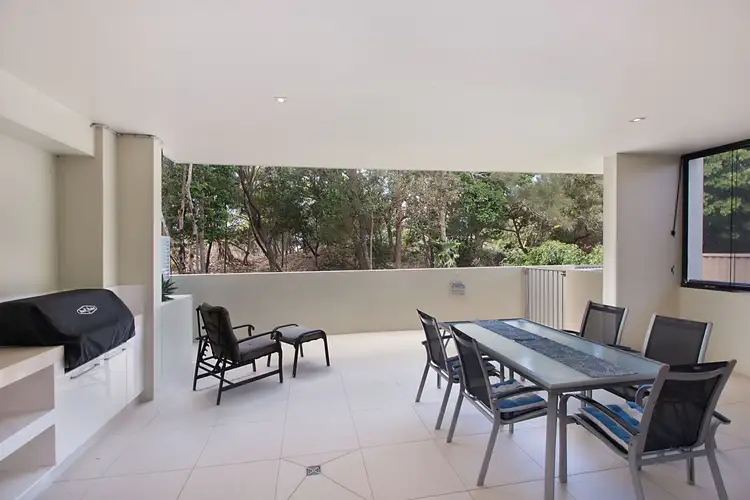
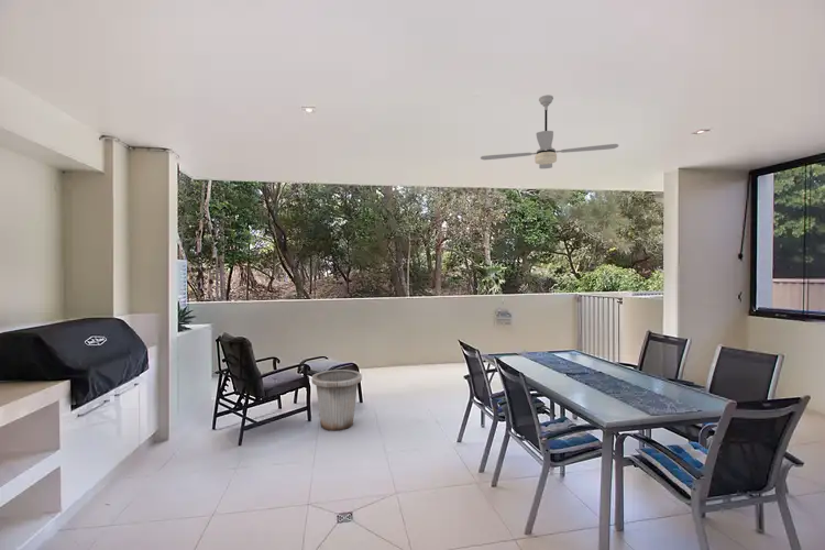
+ ceiling fan (546, 130)
+ trash can (337, 399)
